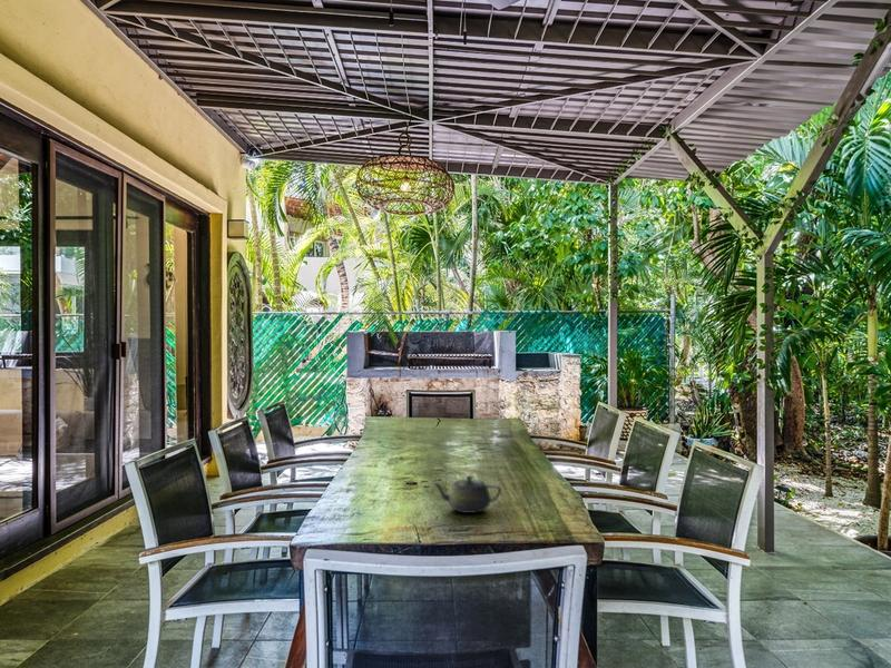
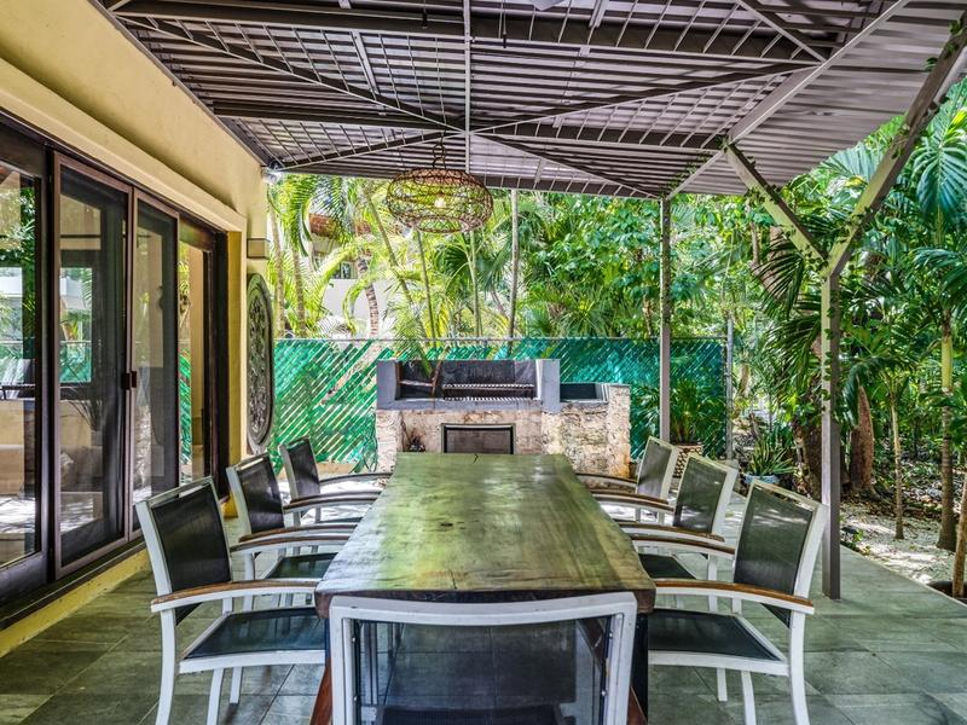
- teapot (467, 492)
